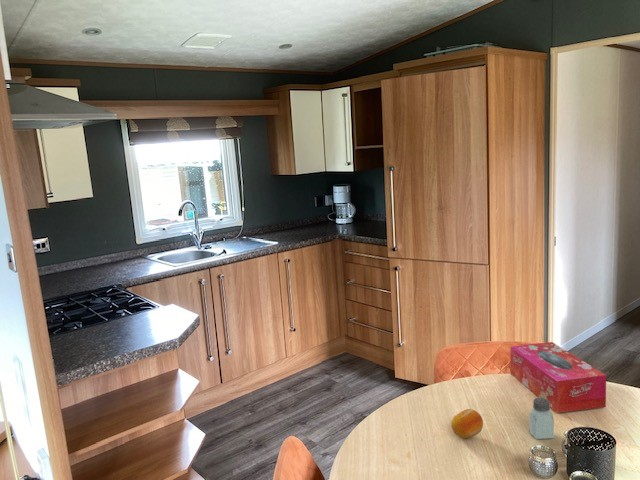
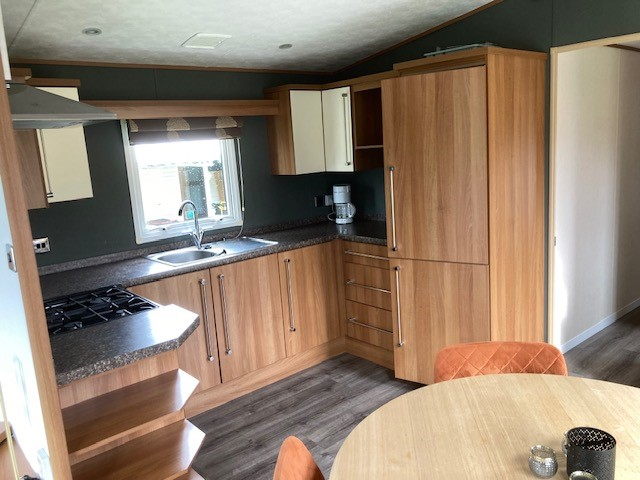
- saltshaker (541, 417)
- tissue box (554, 374)
- fruit (467, 423)
